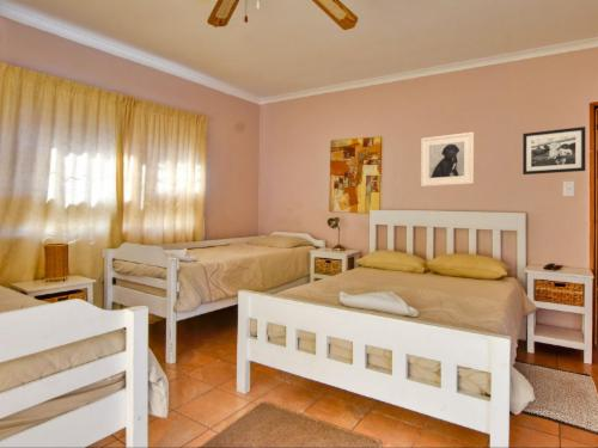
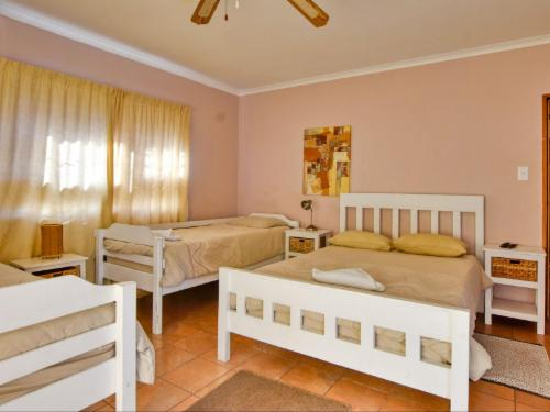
- picture frame (553, 151)
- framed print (446, 160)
